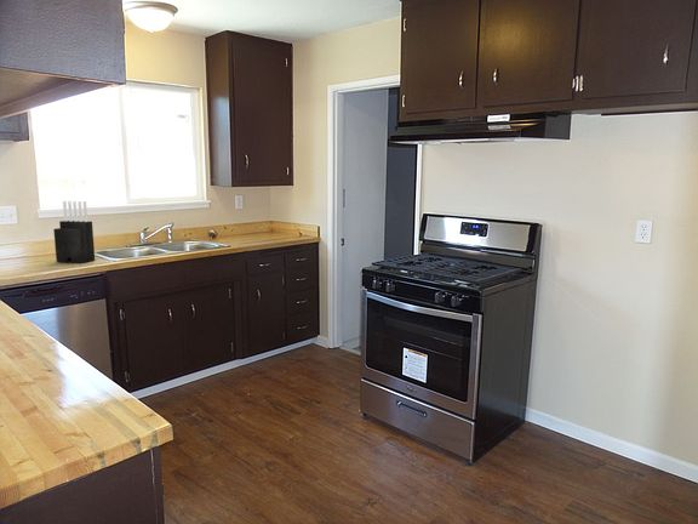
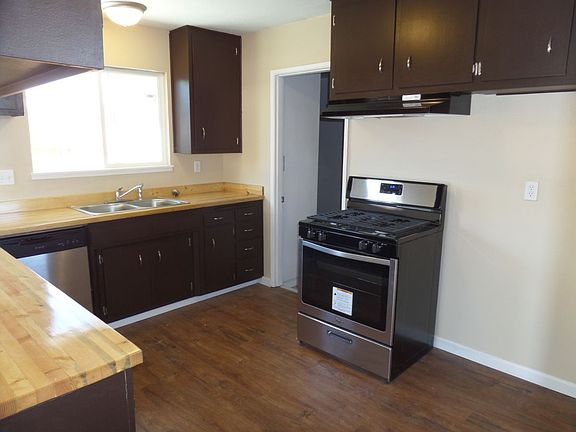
- knife block (71, 232)
